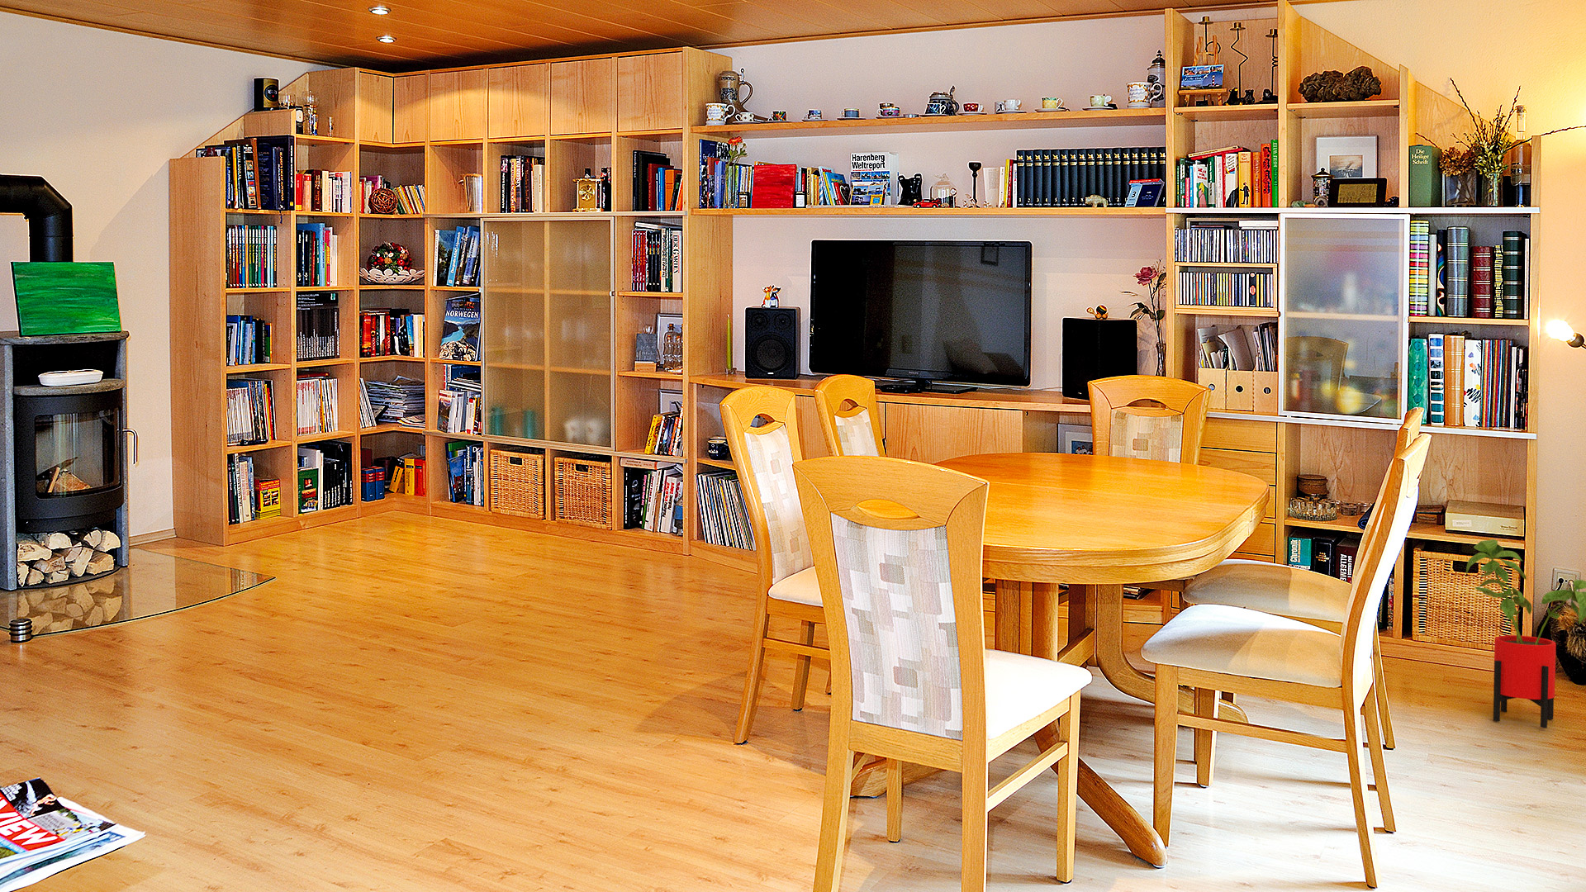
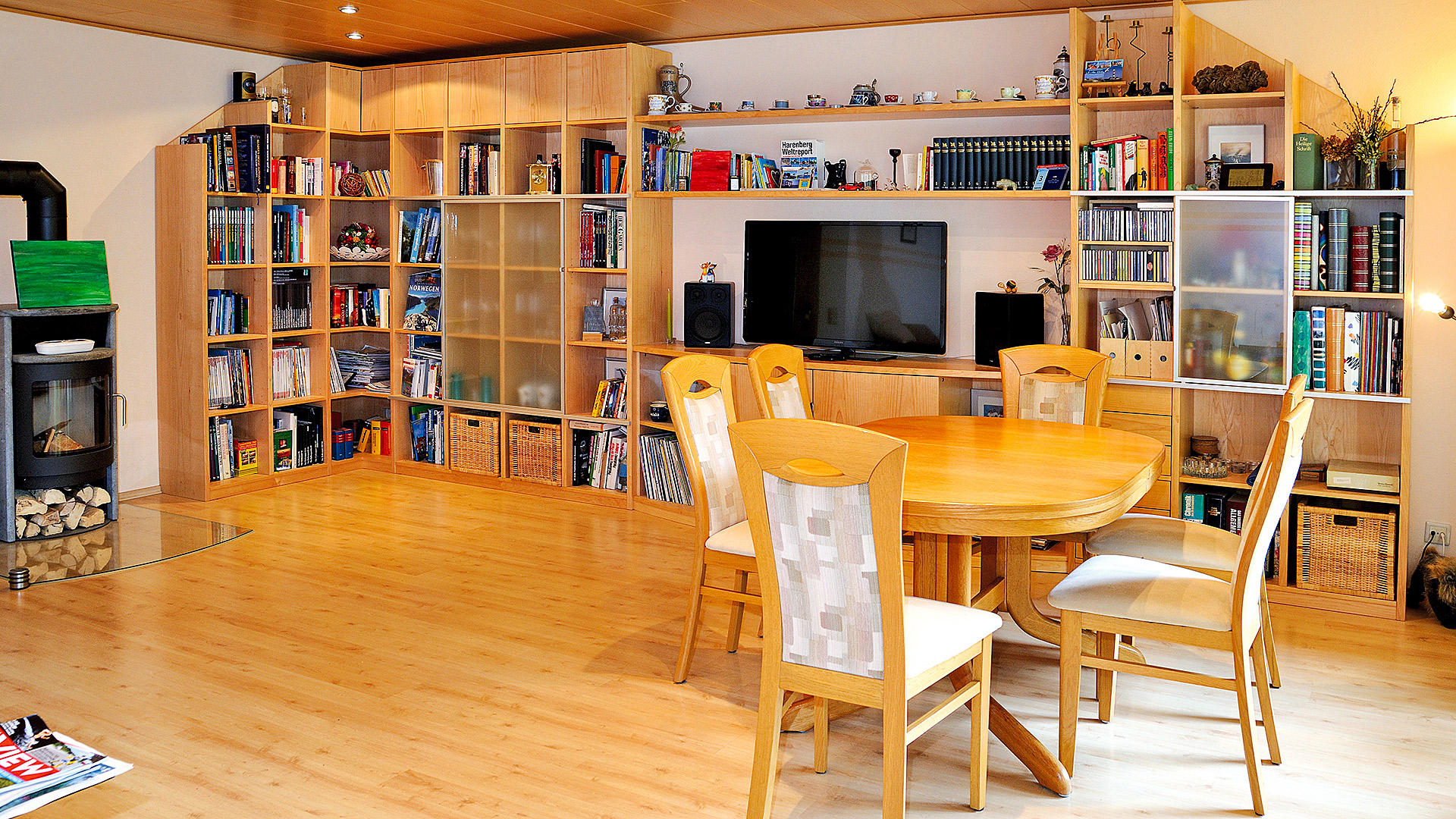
- house plant (1516, 630)
